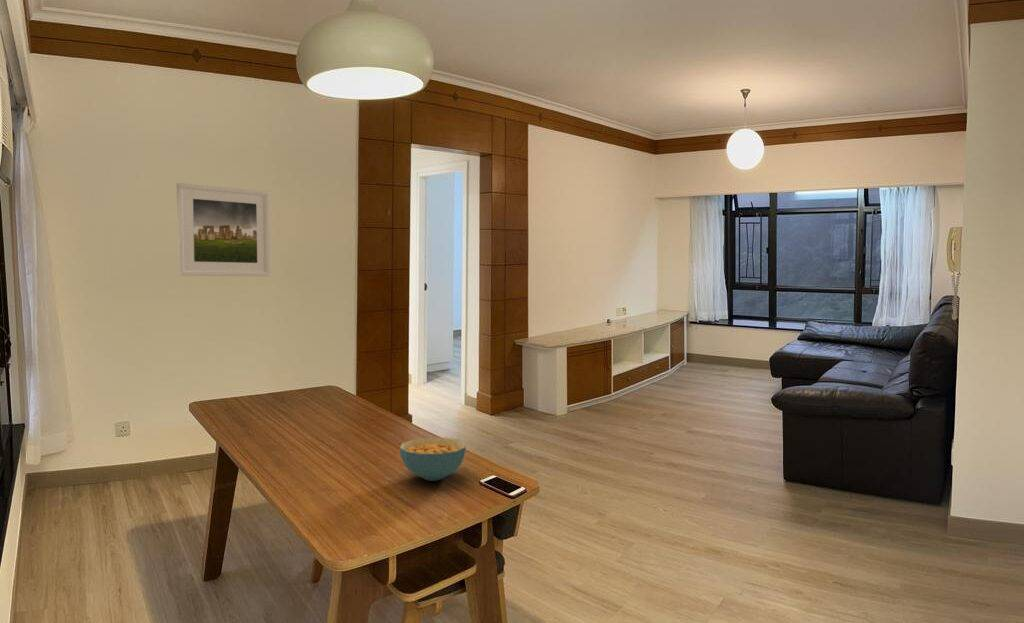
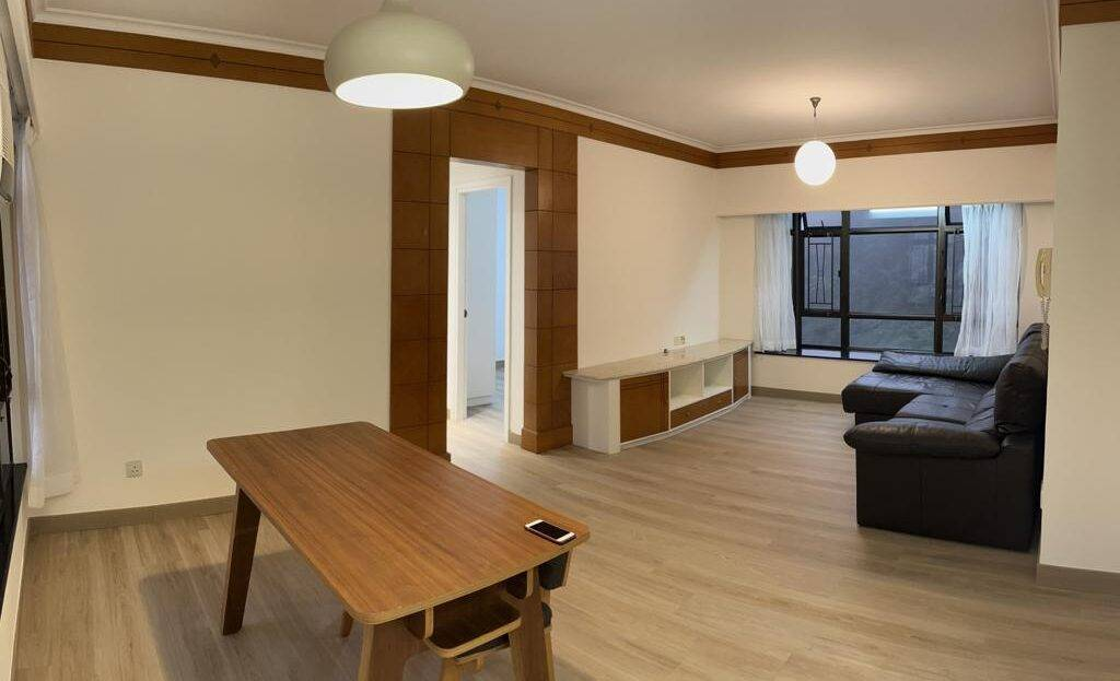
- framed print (225, 231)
- cereal bowl (433, 461)
